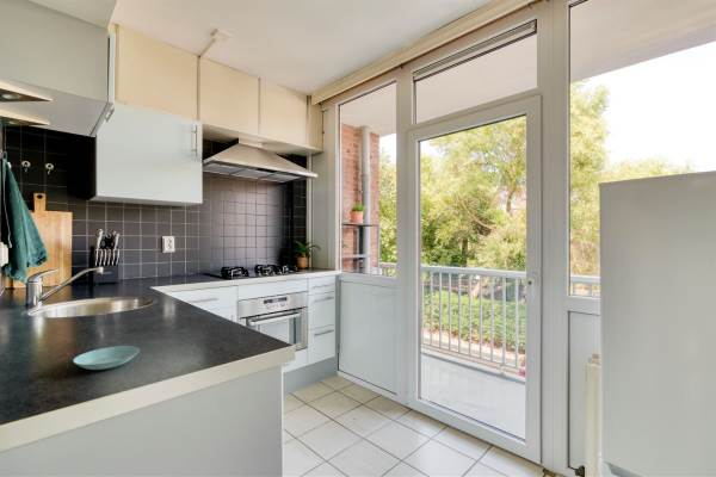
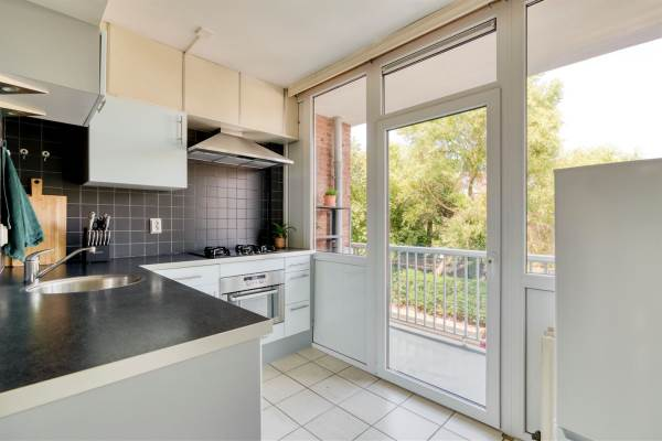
- saucer (107, 359)
